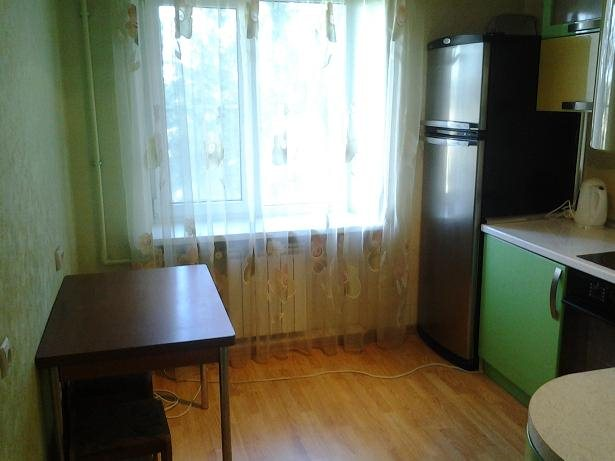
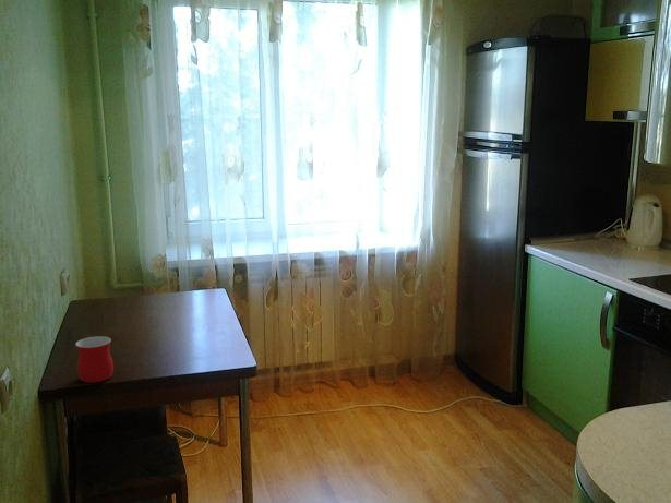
+ mug (96, 357)
